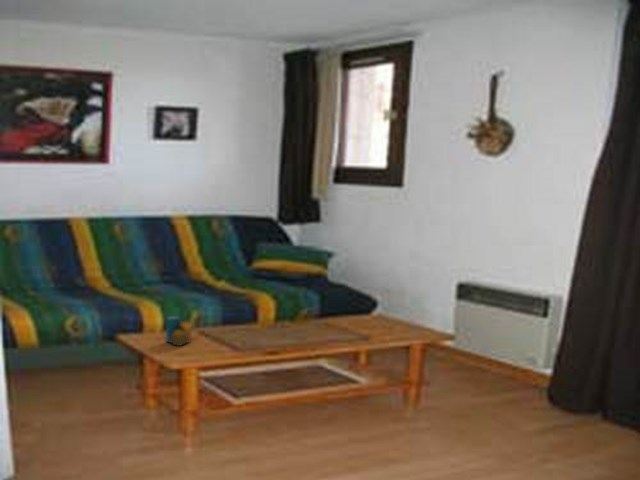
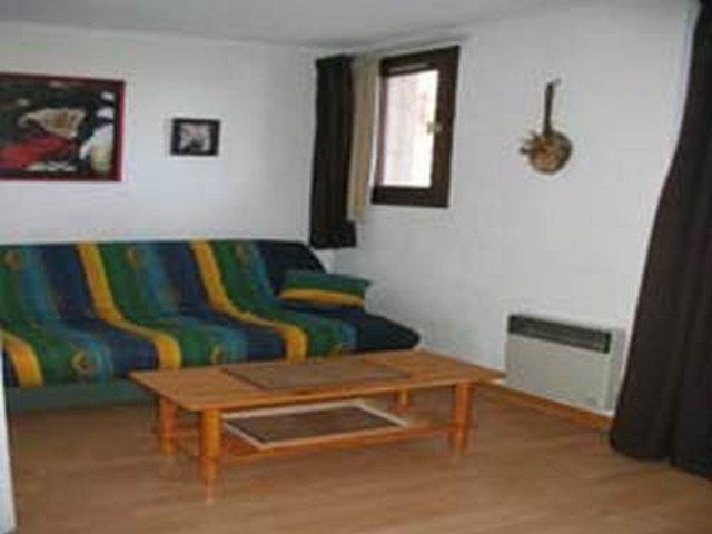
- candle (181, 329)
